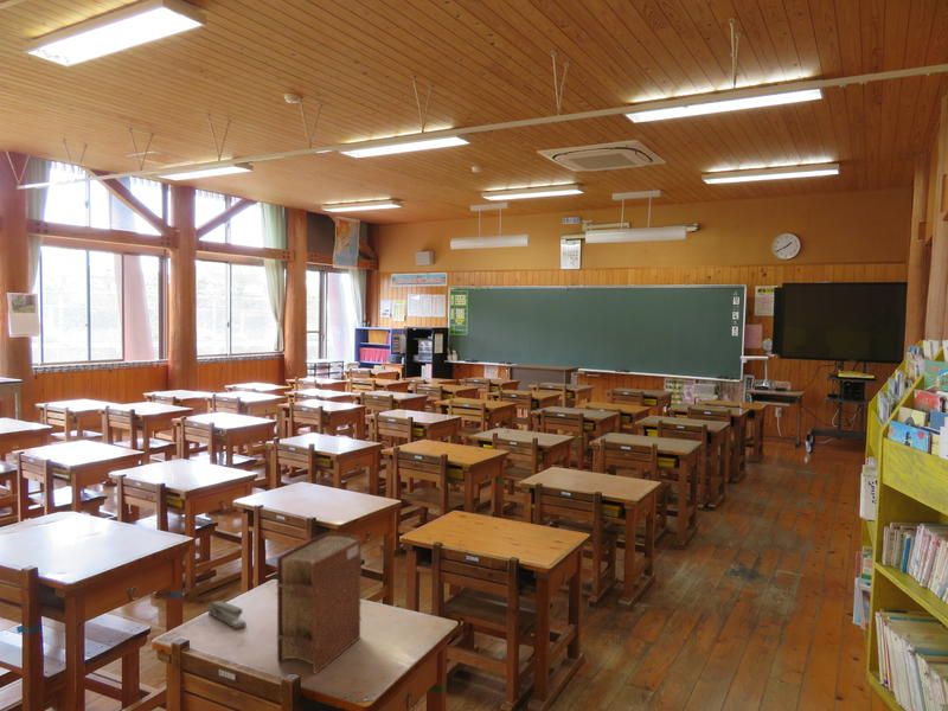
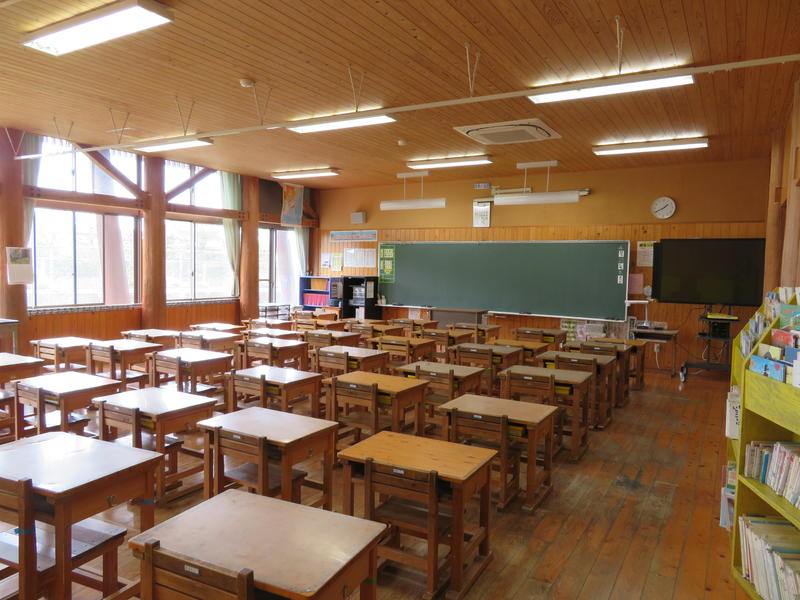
- book (322, 597)
- stapler (226, 611)
